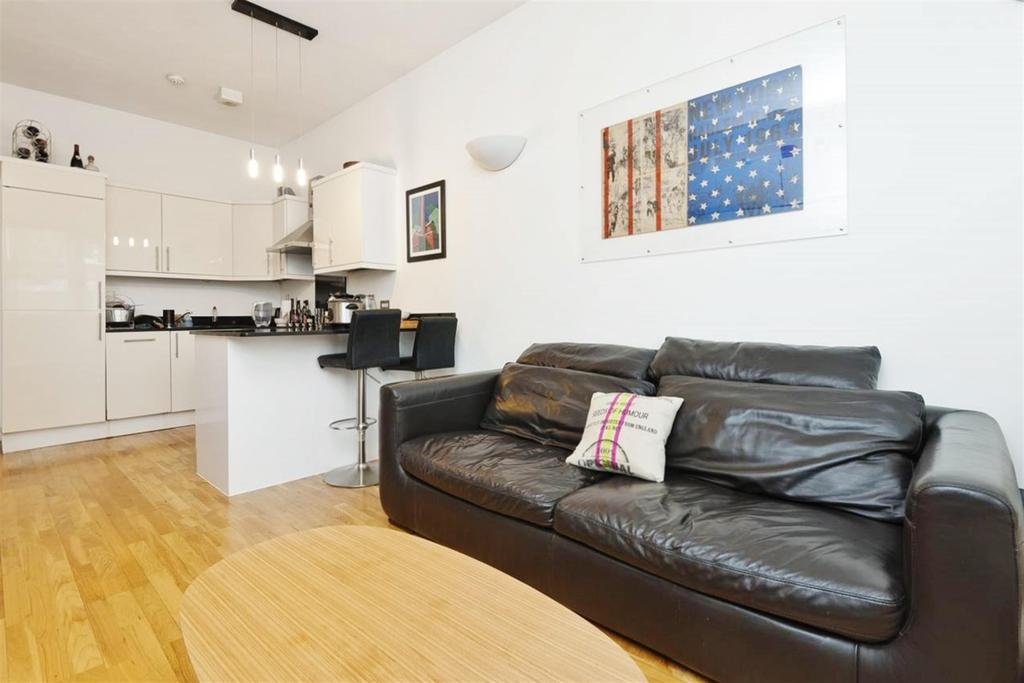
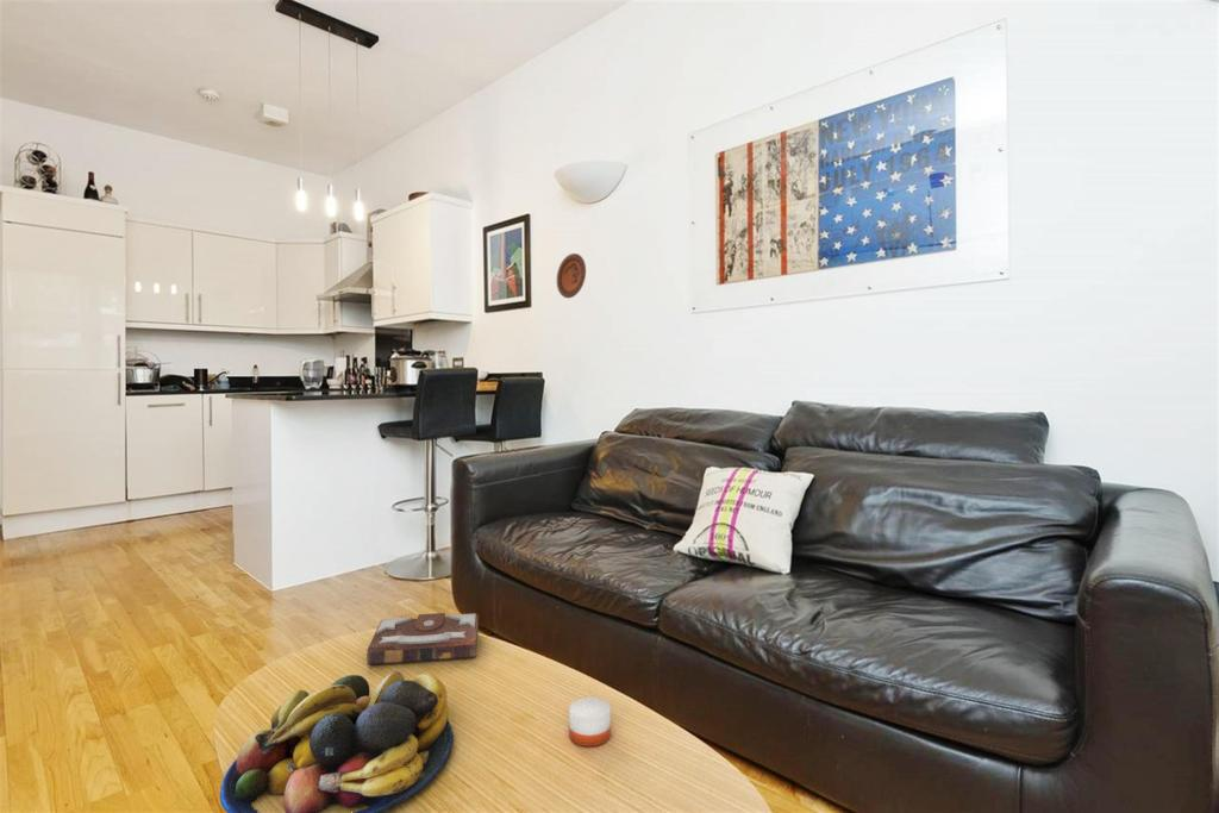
+ candle (589, 706)
+ book (426, 636)
+ decorative plate (571, 275)
+ fruit bowl (343, 721)
